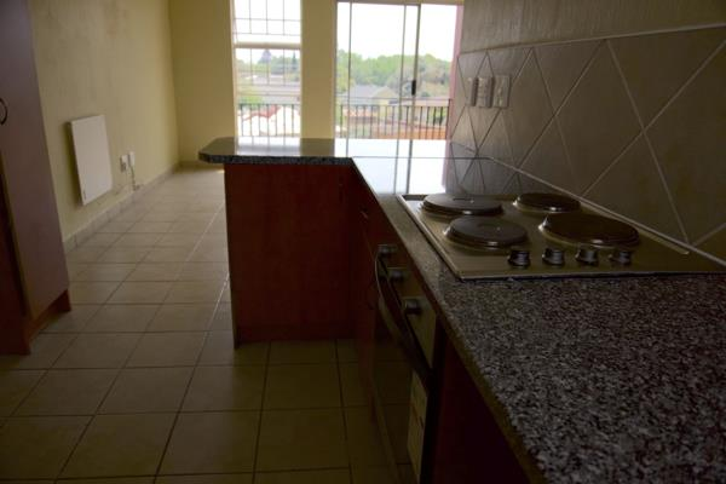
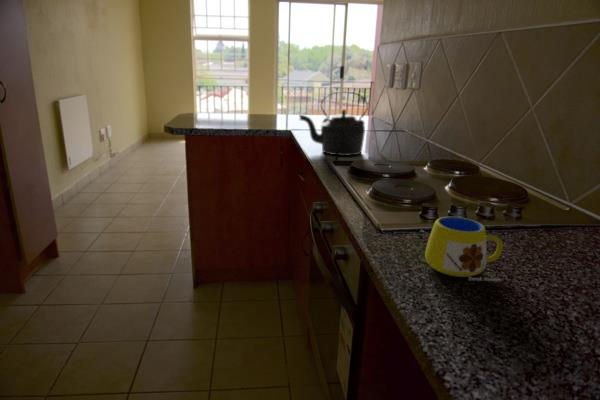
+ mug (465, 246)
+ kettle (332, 121)
